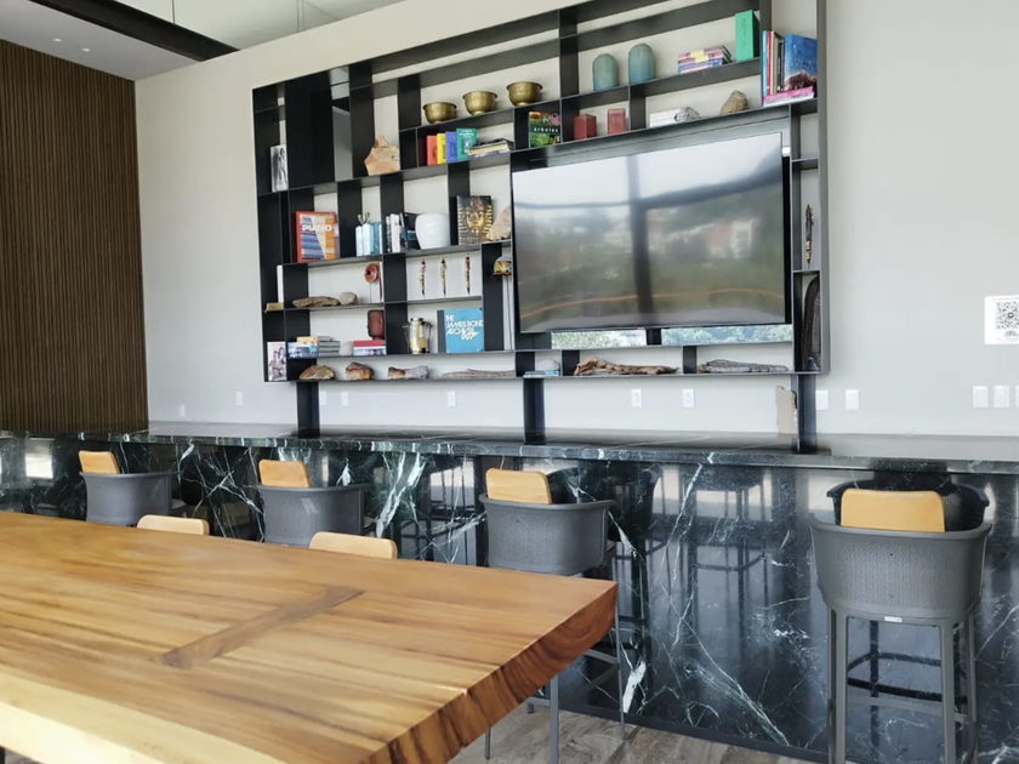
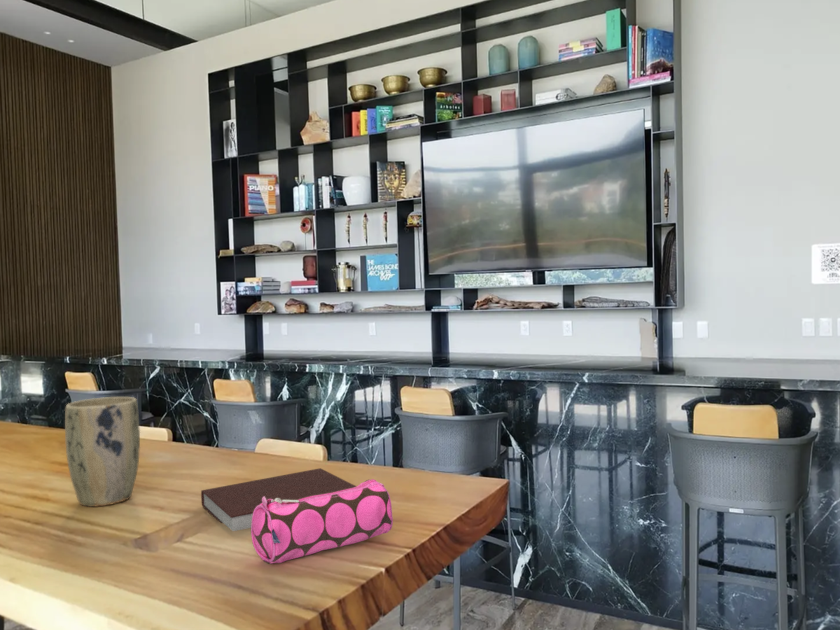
+ notebook (281, 497)
+ pencil case (325, 516)
+ plant pot (104, 450)
